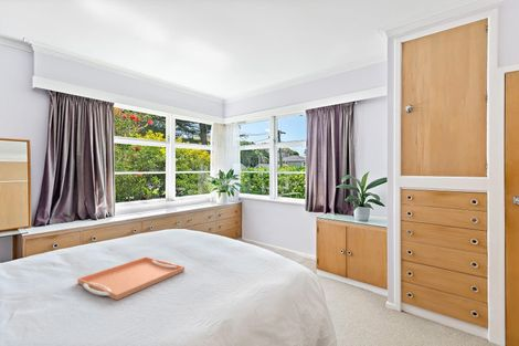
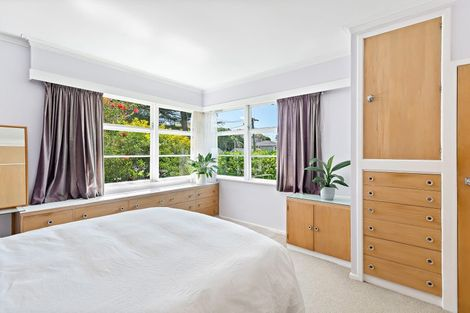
- serving tray (134, 274)
